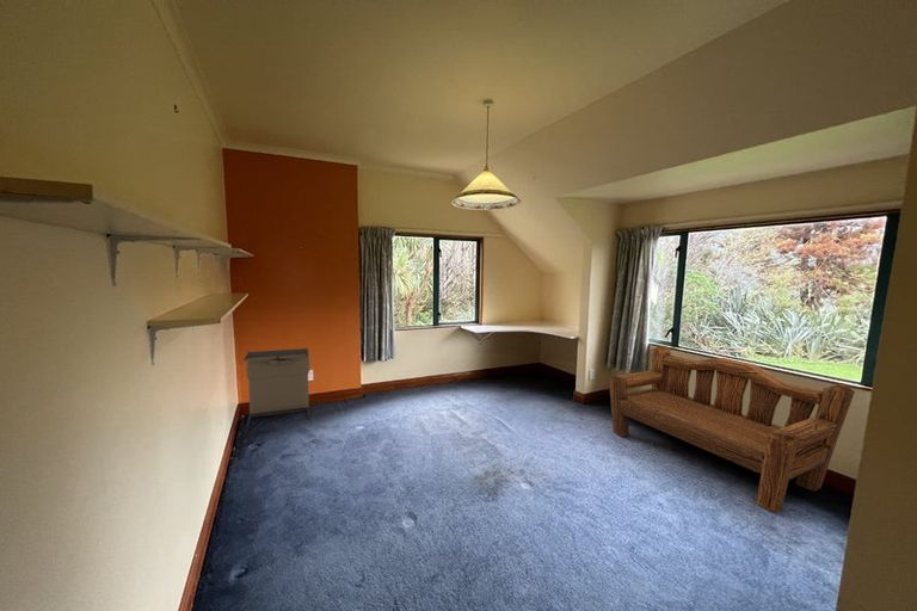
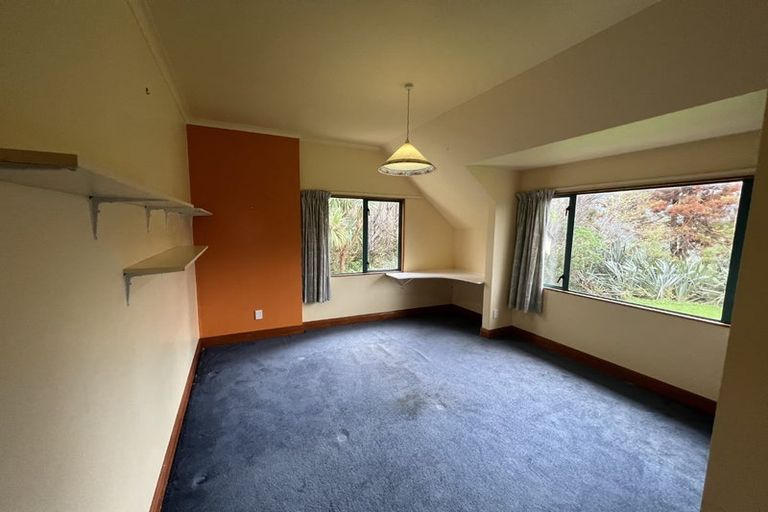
- laundry hamper (278, 384)
- bench (707, 411)
